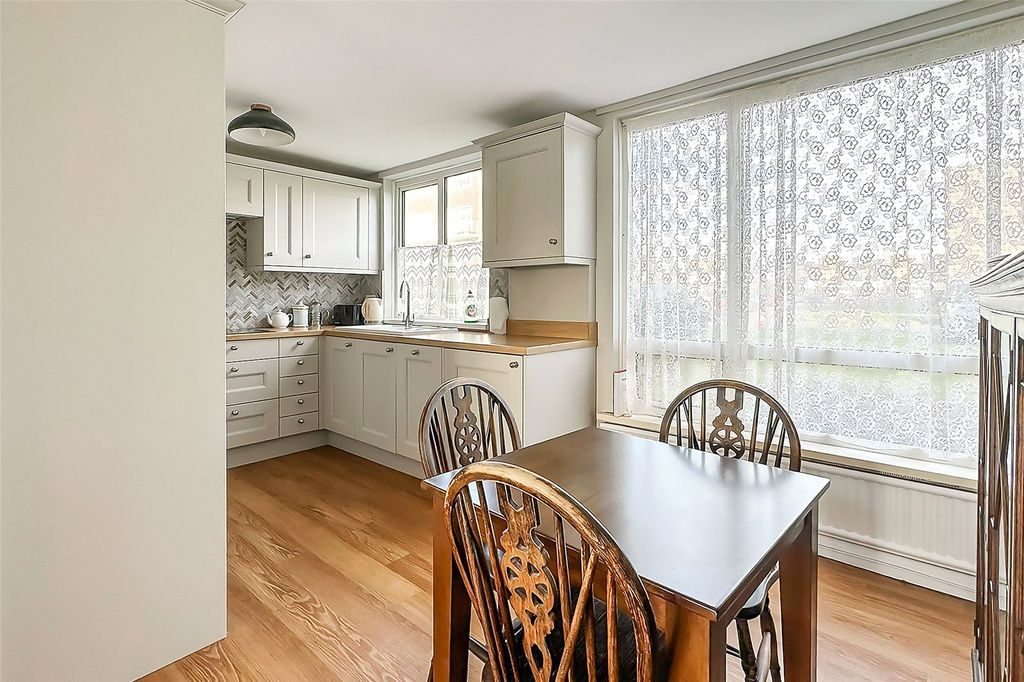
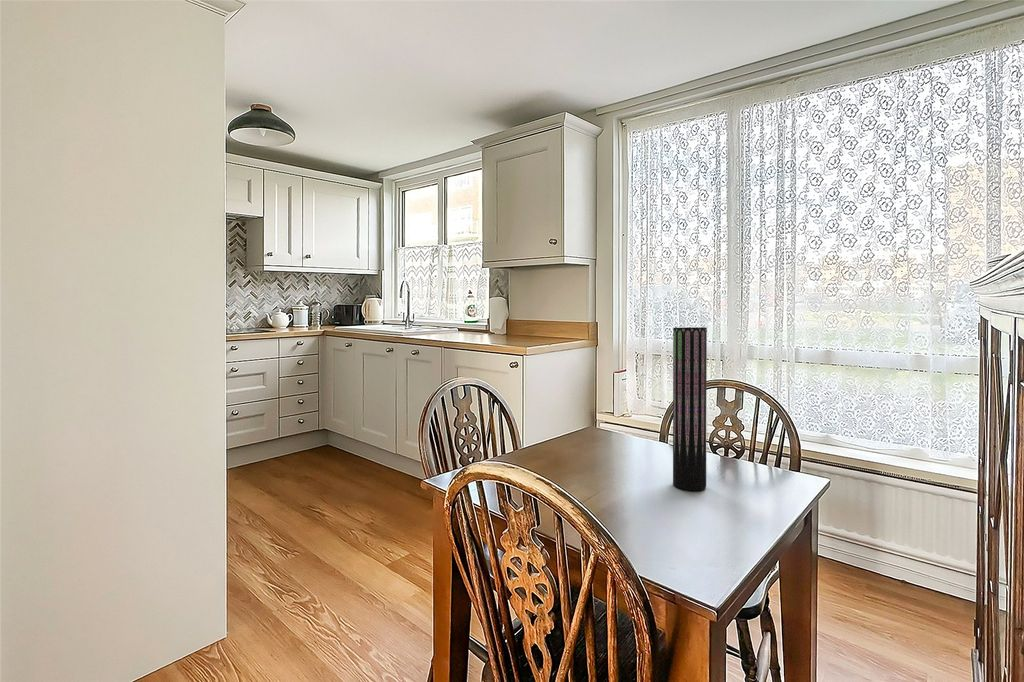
+ cylinder (689, 406)
